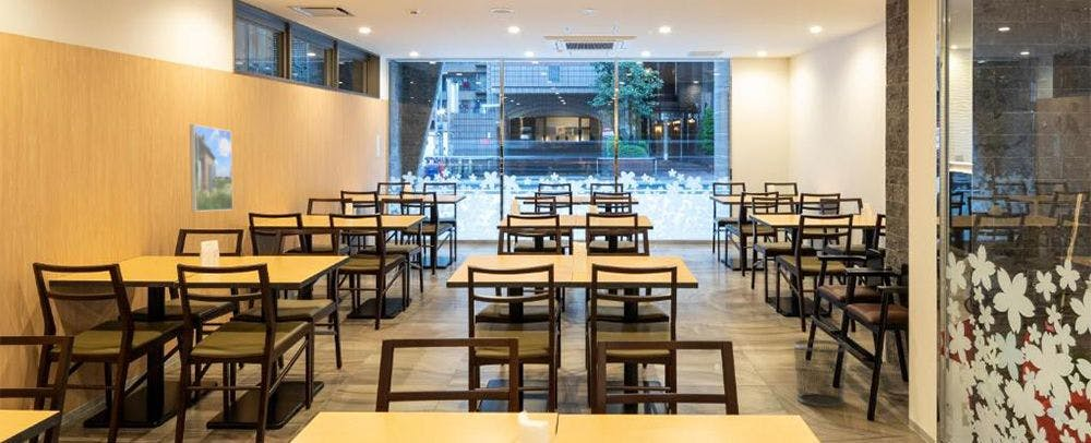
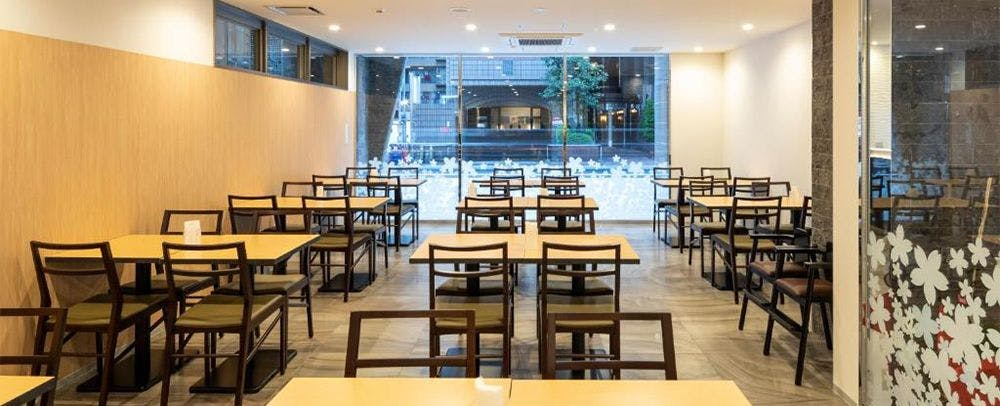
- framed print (212, 169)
- waste bin (820, 372)
